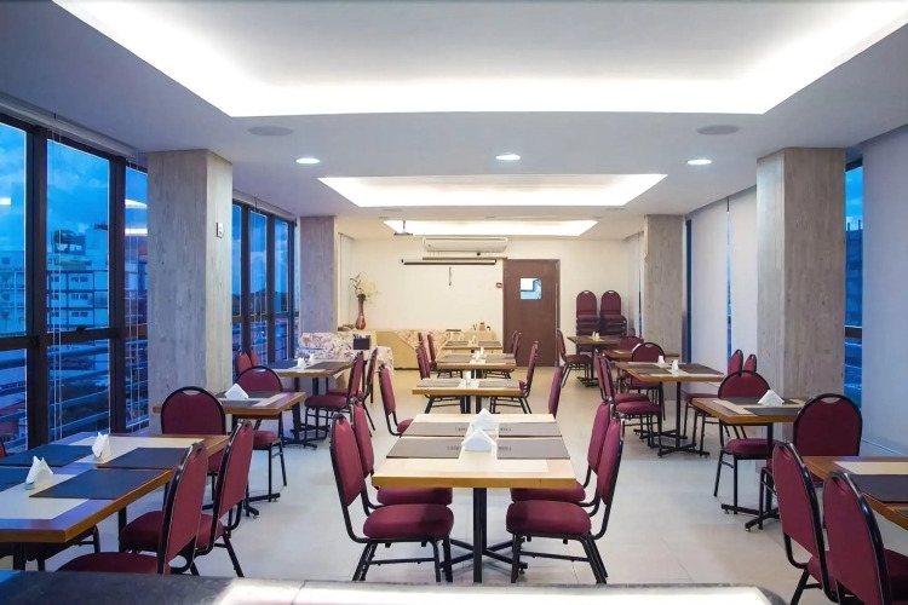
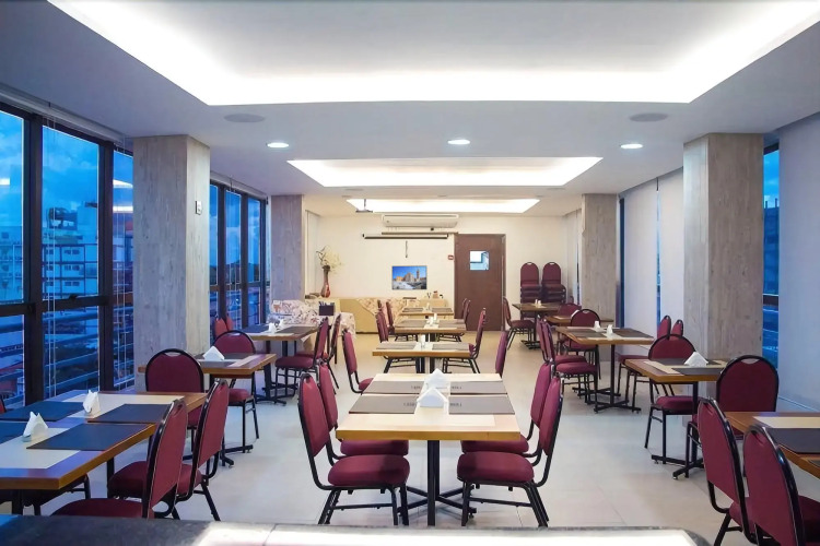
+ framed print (409, 277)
